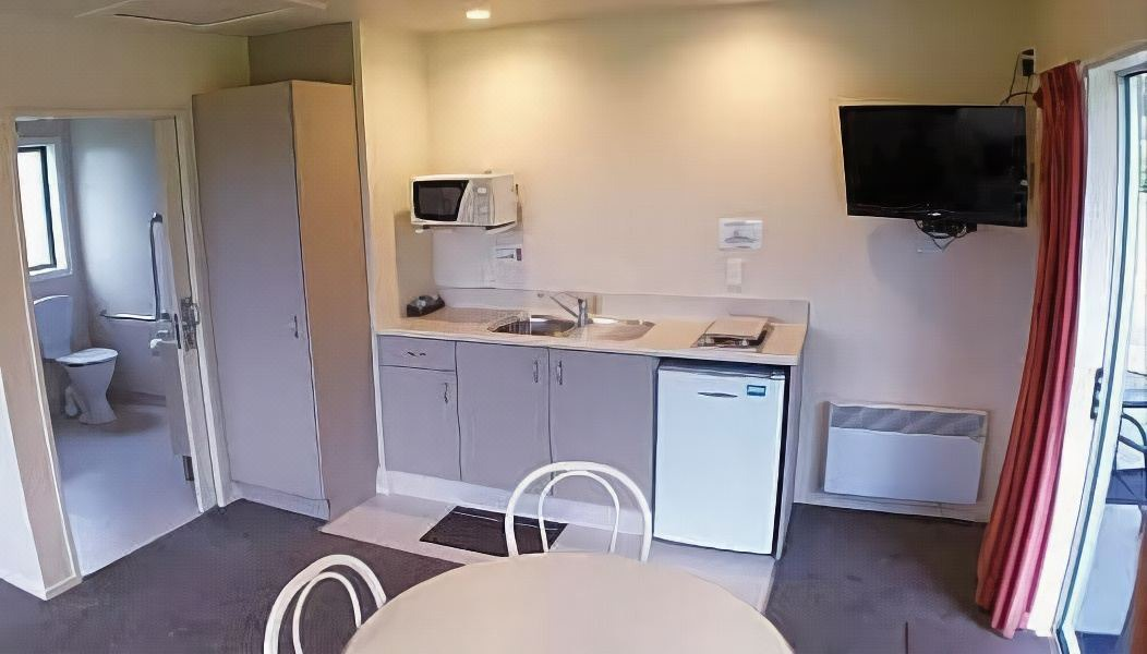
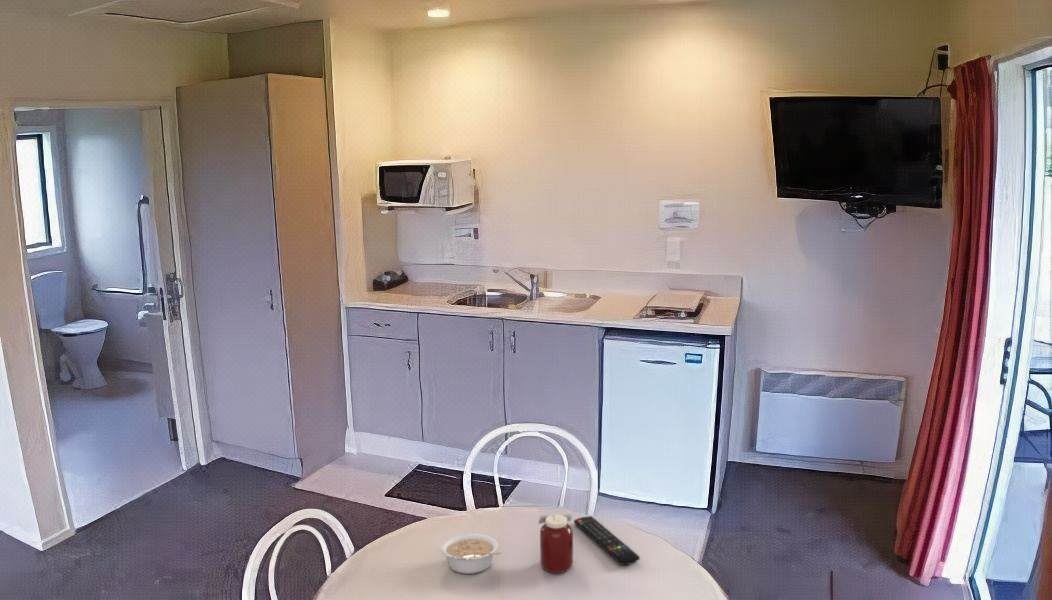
+ legume (472, 553)
+ remote control (604, 539)
+ jar (556, 539)
